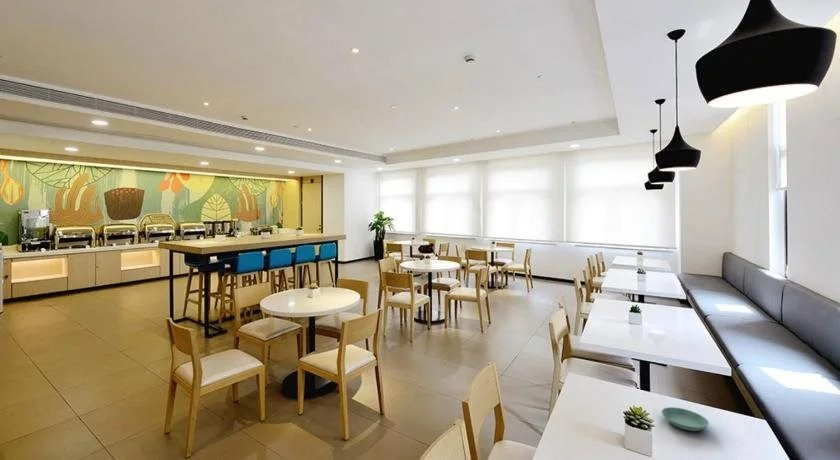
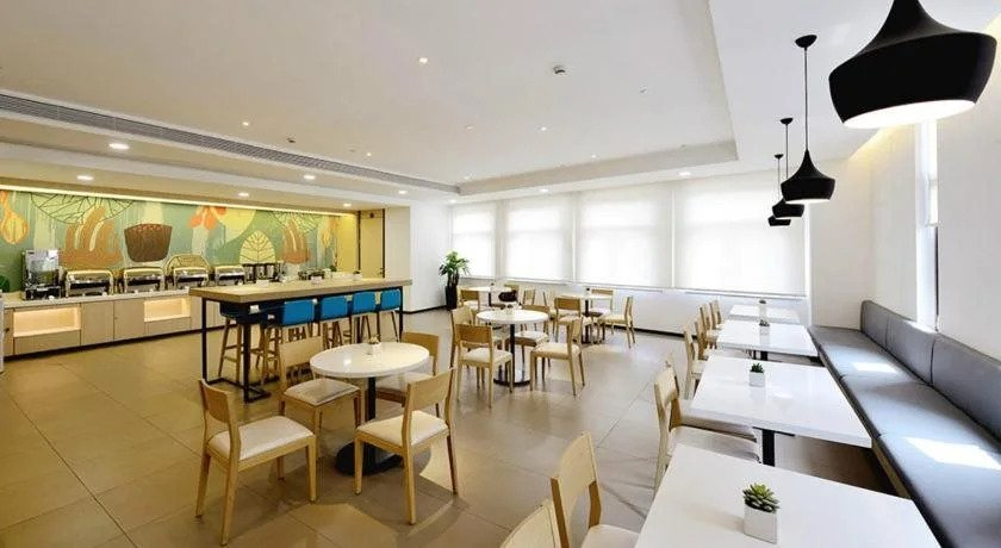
- saucer (684, 420)
